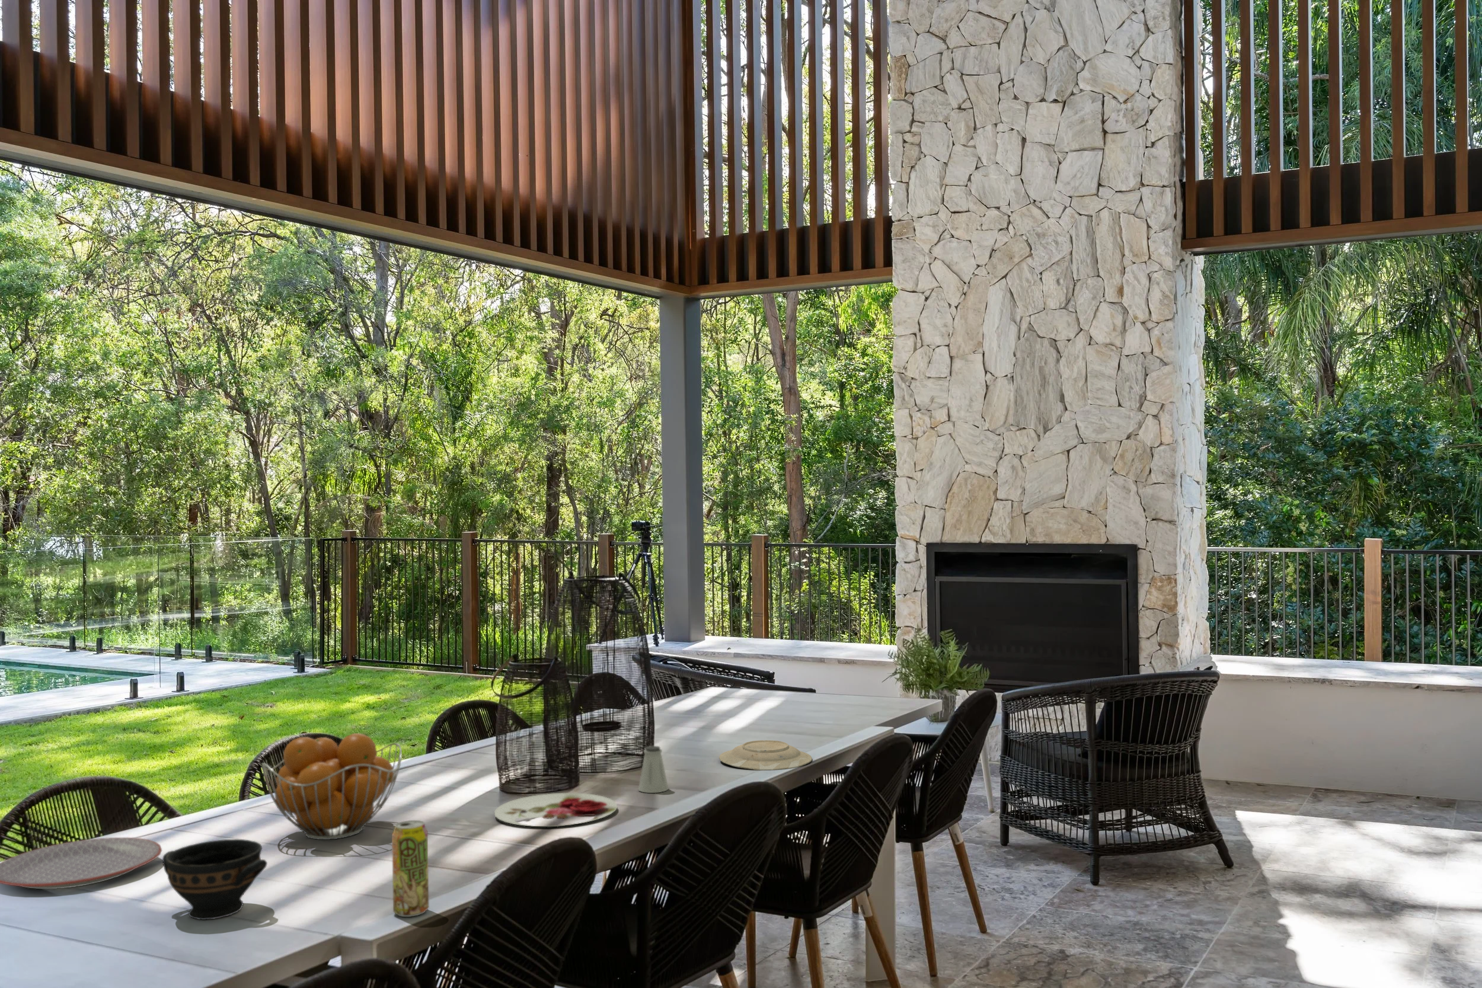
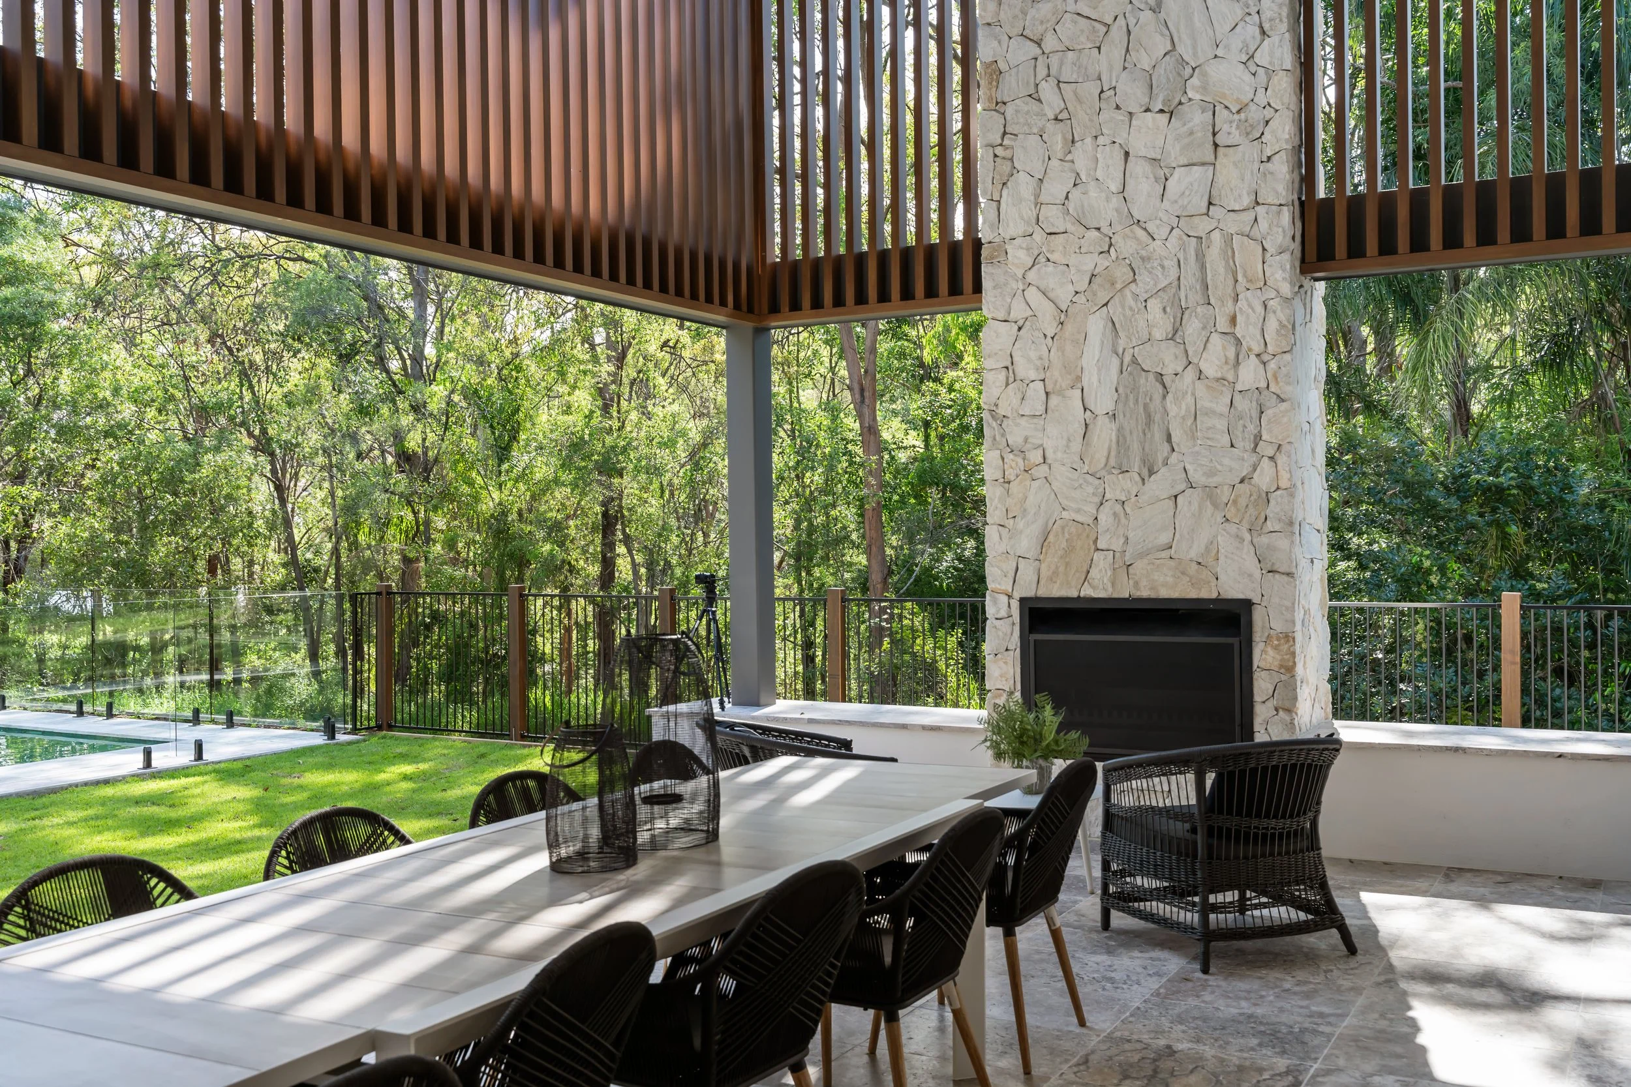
- fruit basket (334, 782)
- bowl (215, 881)
- plate (556, 808)
- beverage can (410, 867)
- plate (79, 866)
- plate (765, 752)
- saltshaker (653, 769)
